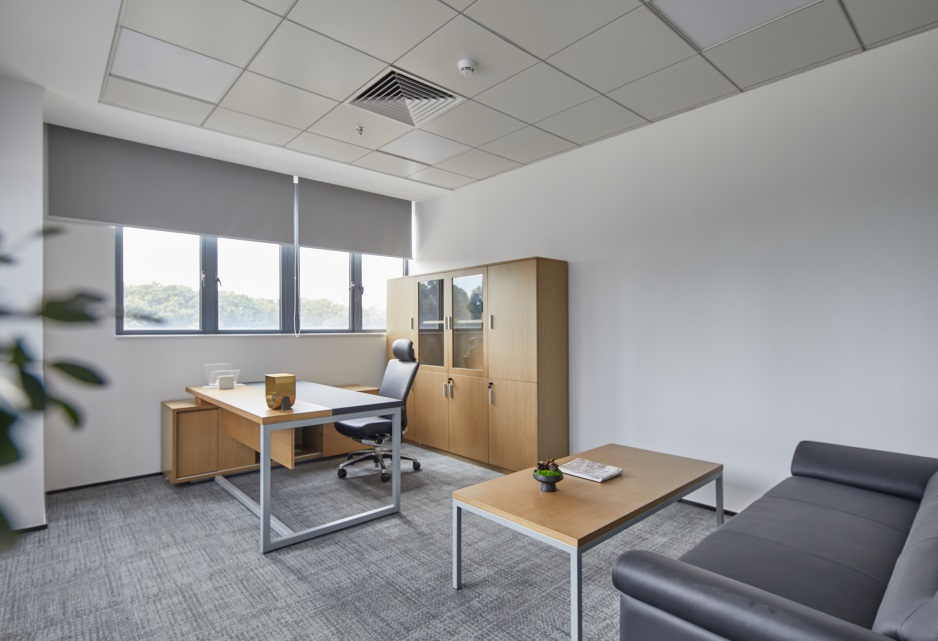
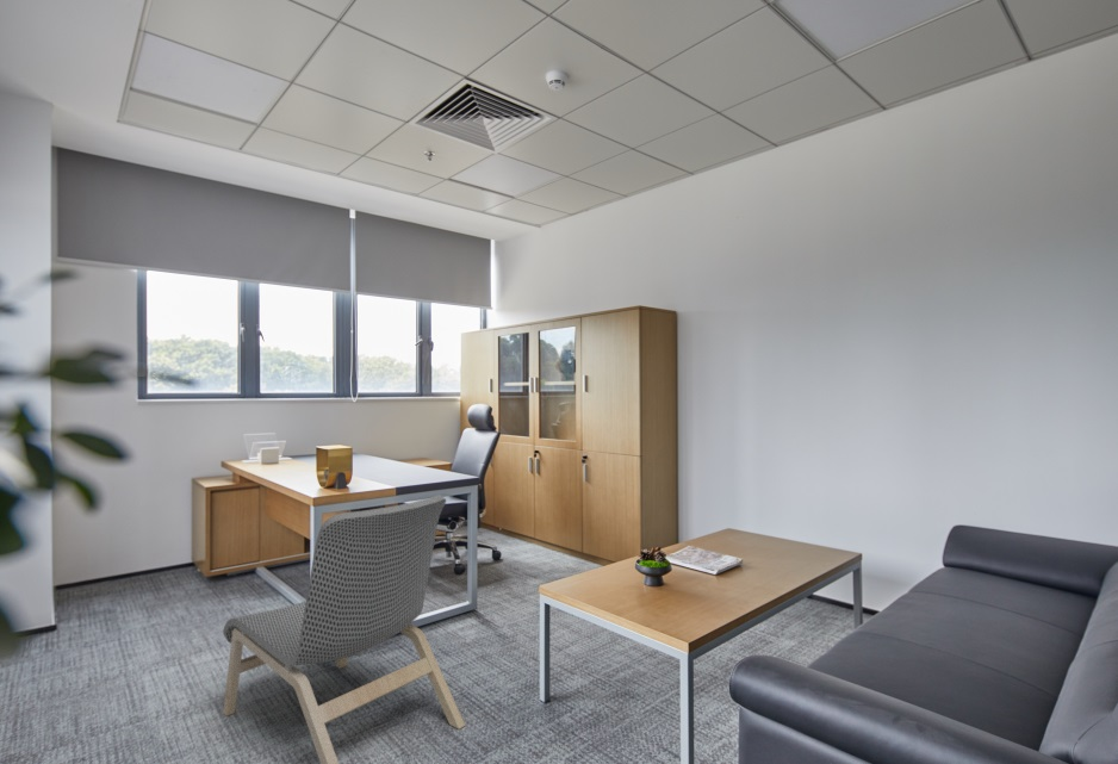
+ dining chair (340, 605)
